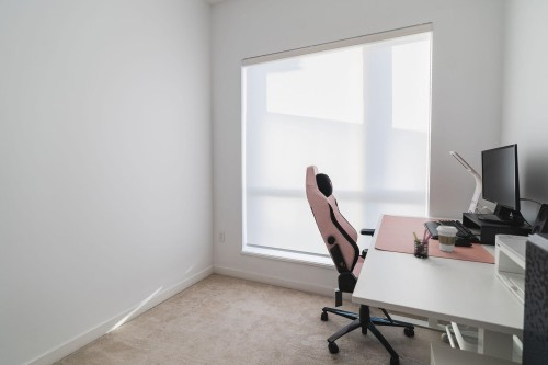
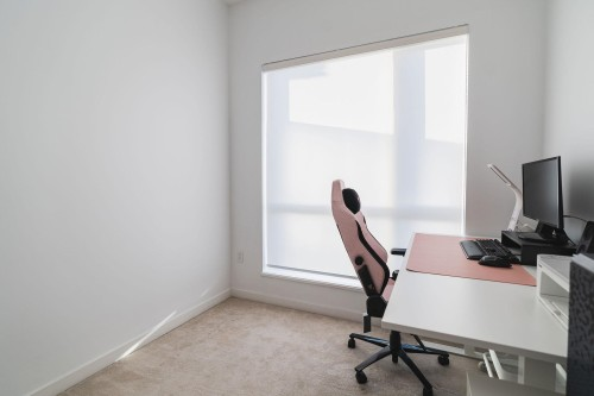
- pen holder (420, 242)
- coffee cup (446, 238)
